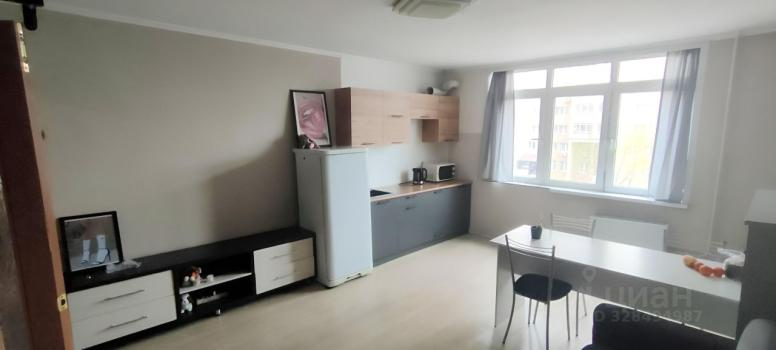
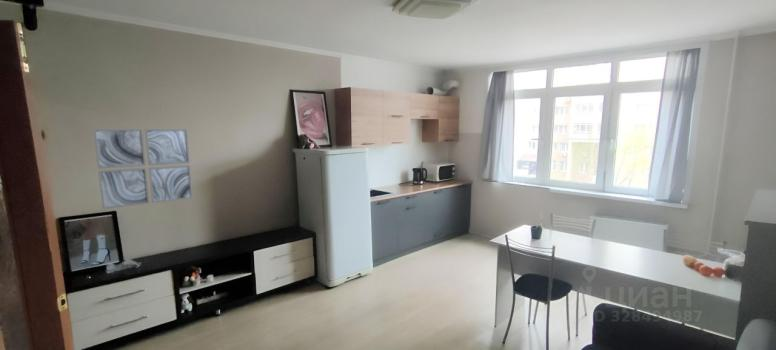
+ wall art (148, 167)
